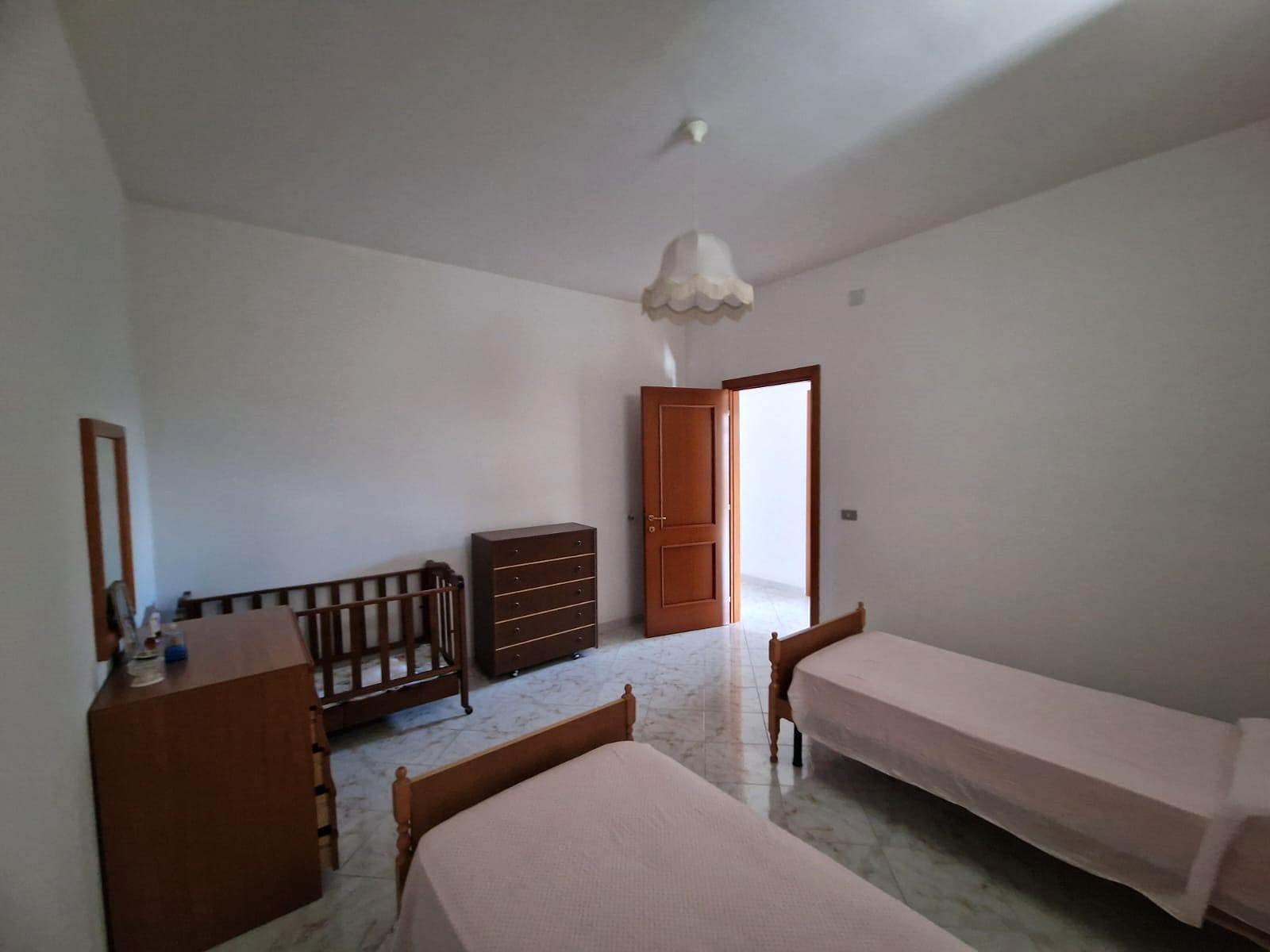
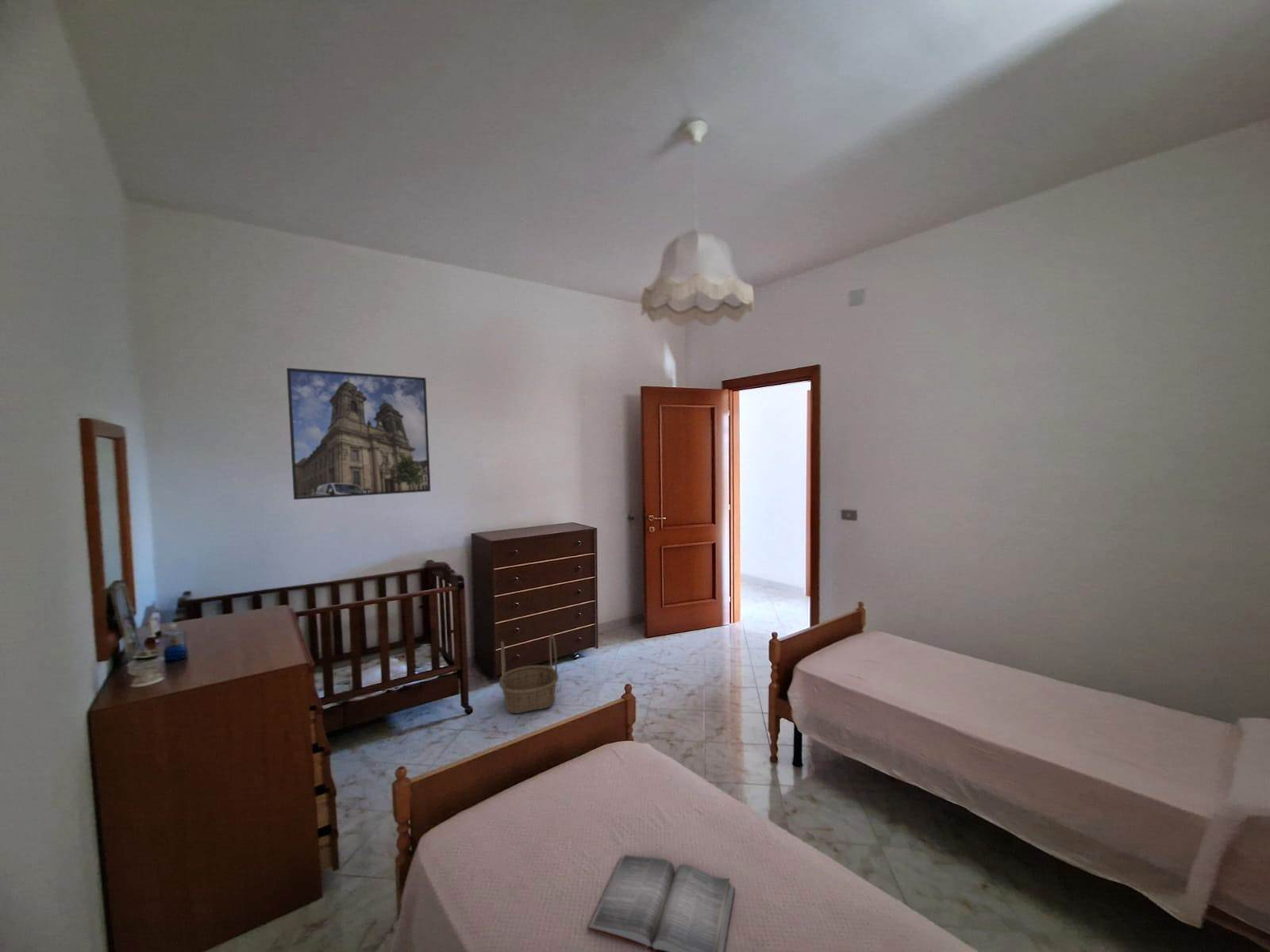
+ basket (529, 670)
+ hardback book (664, 902)
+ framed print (364, 434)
